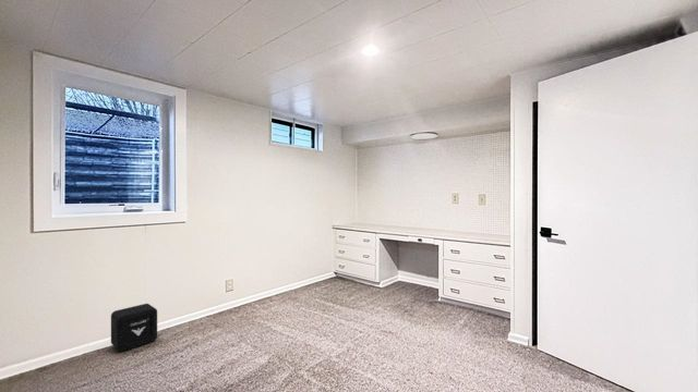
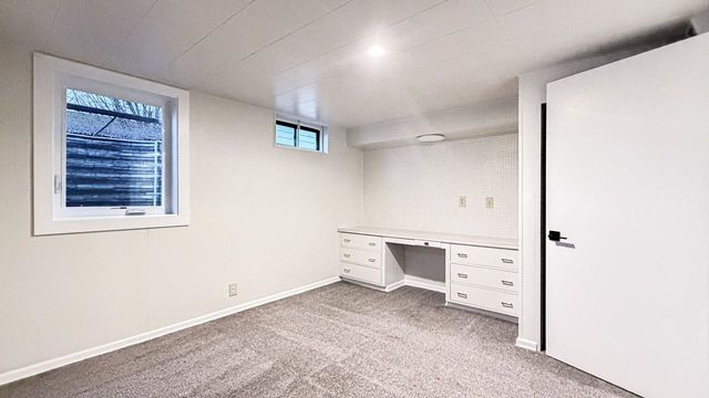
- air purifier (134, 327)
